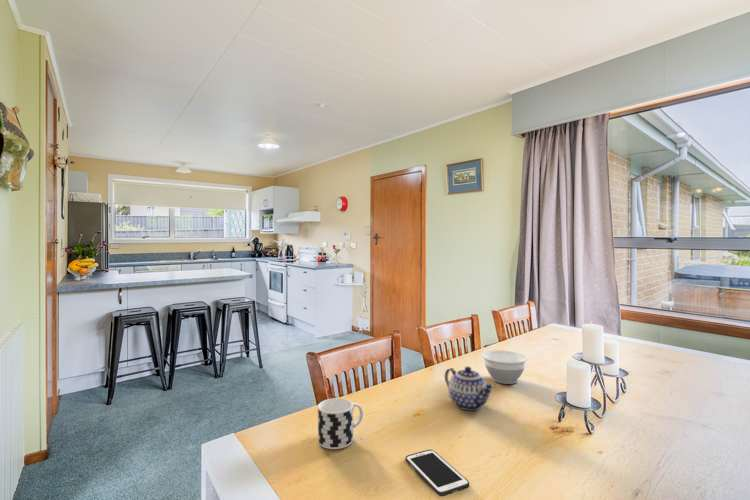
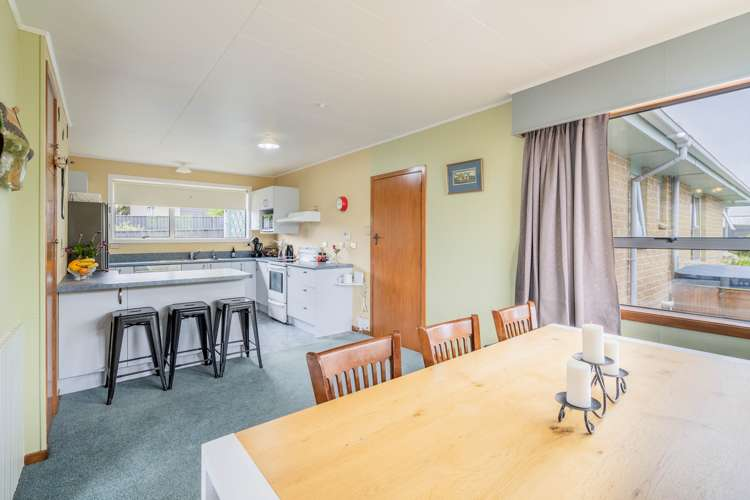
- cell phone (435, 470)
- teapot (468, 386)
- bowl (504, 367)
- cup (341, 421)
